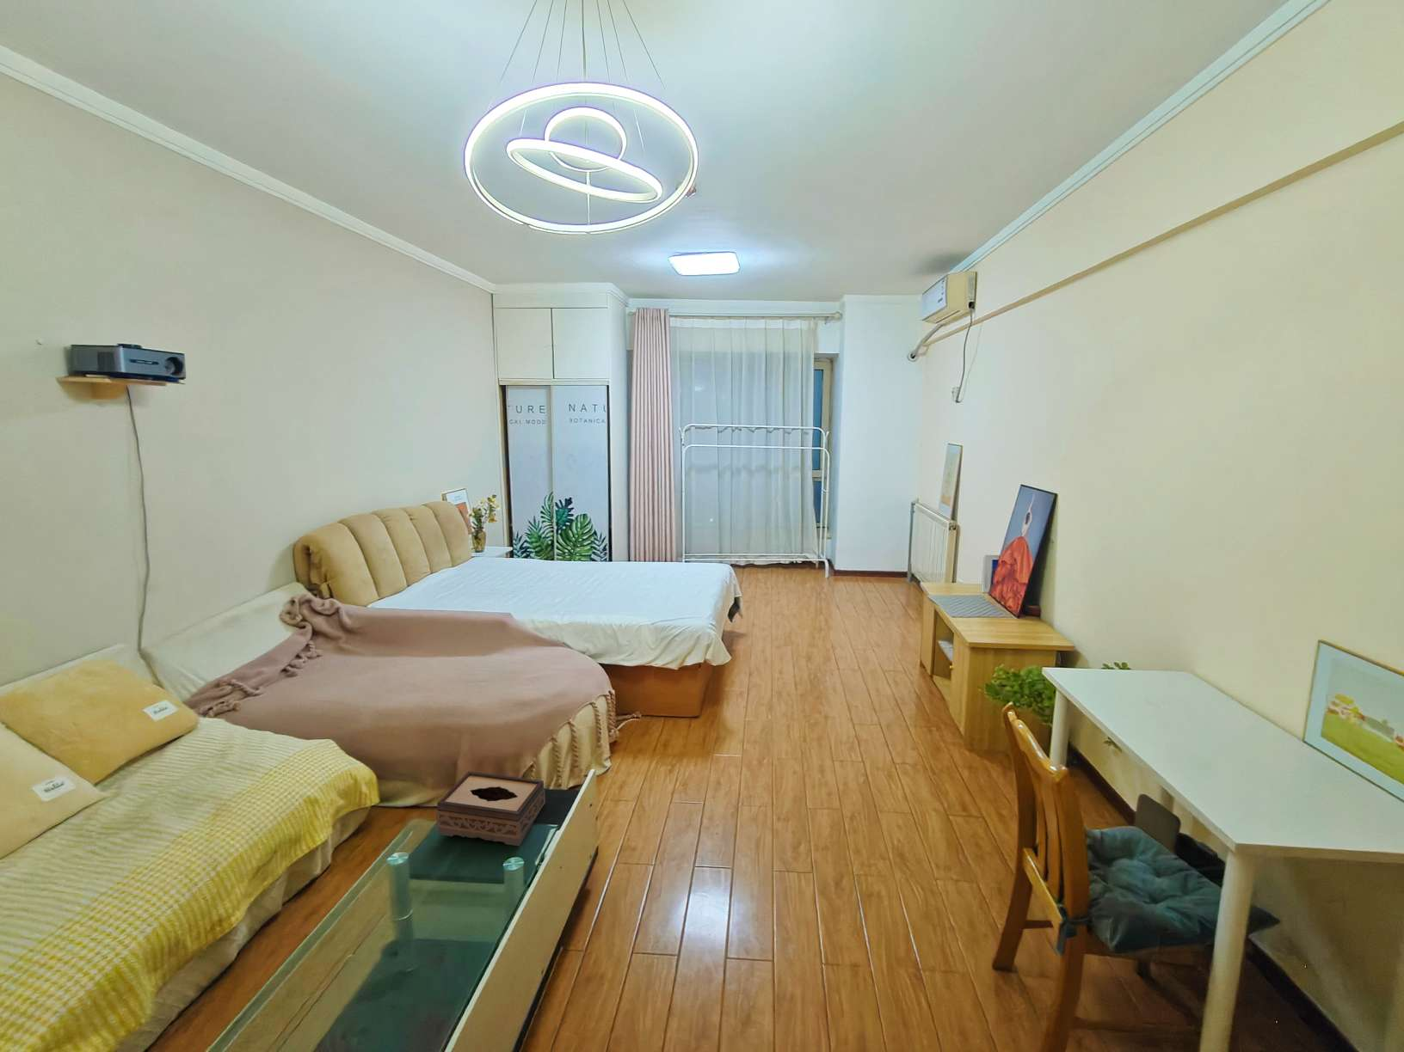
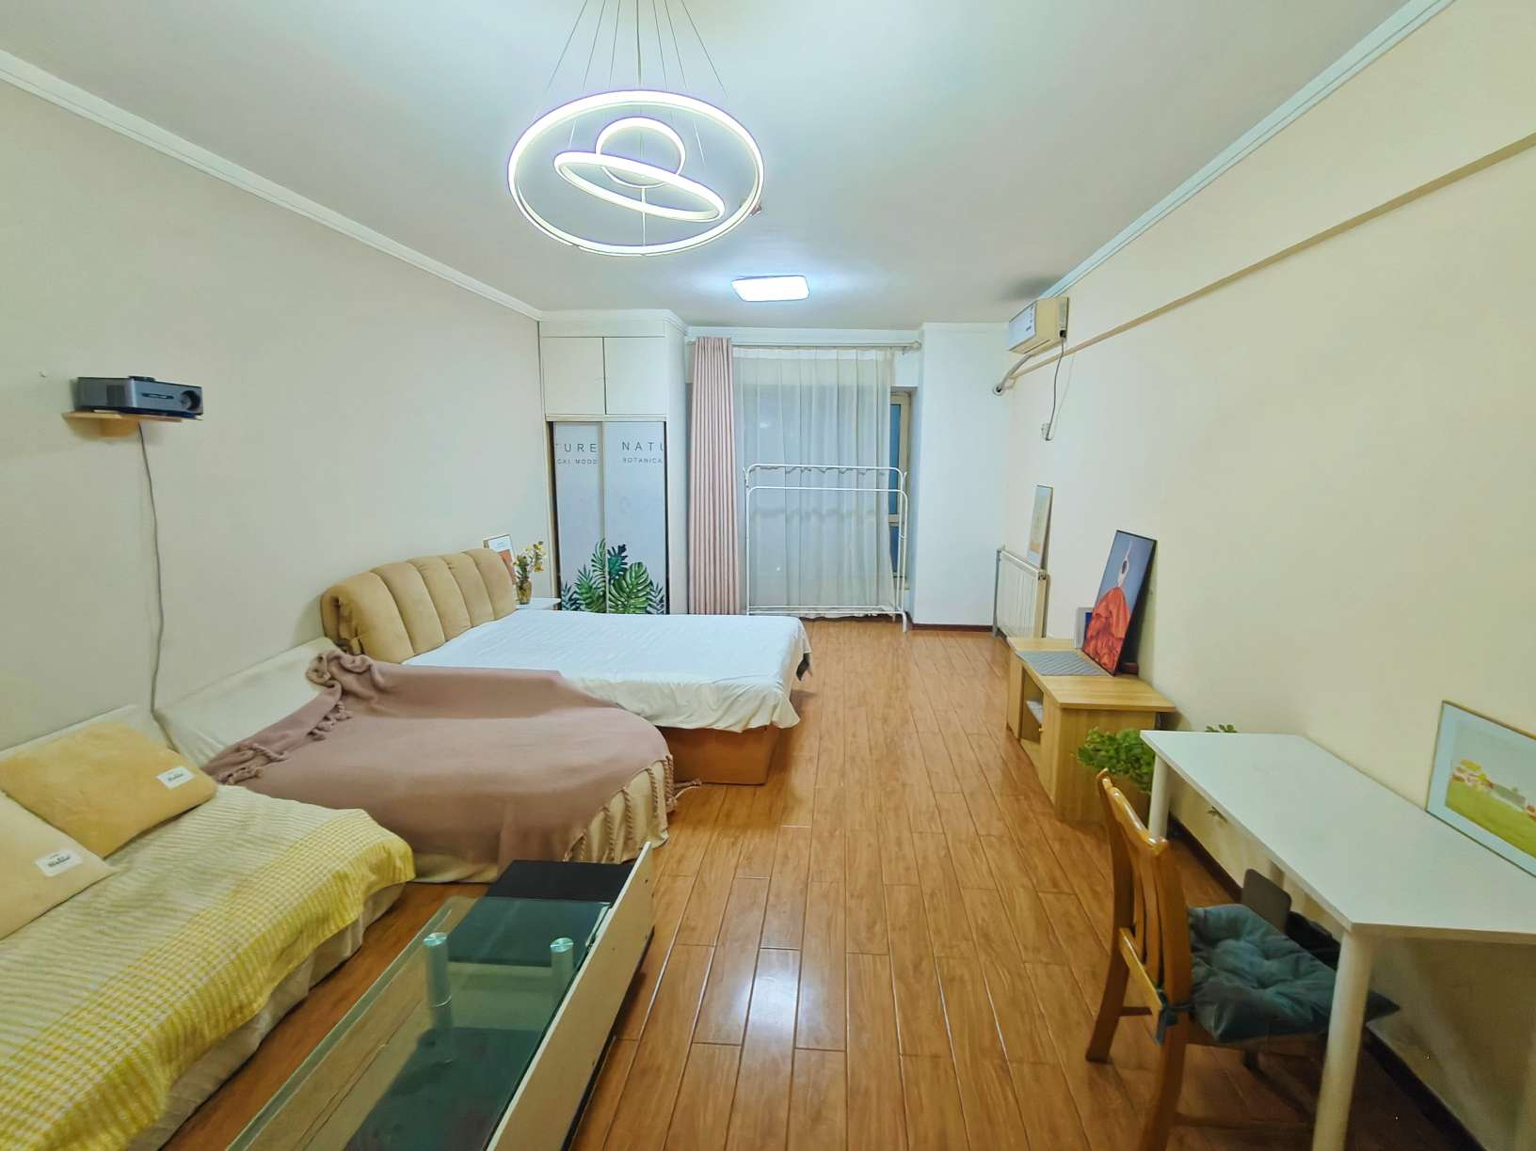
- tissue box (492, 807)
